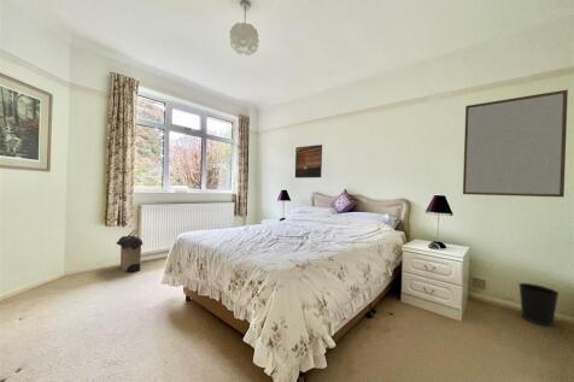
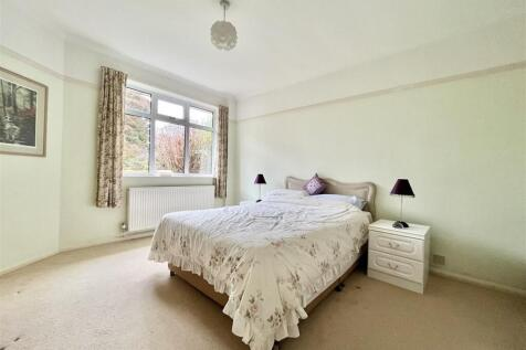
- laundry hamper (129, 248)
- home mirror (509, 147)
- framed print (308, 161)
- wastebasket (537, 304)
